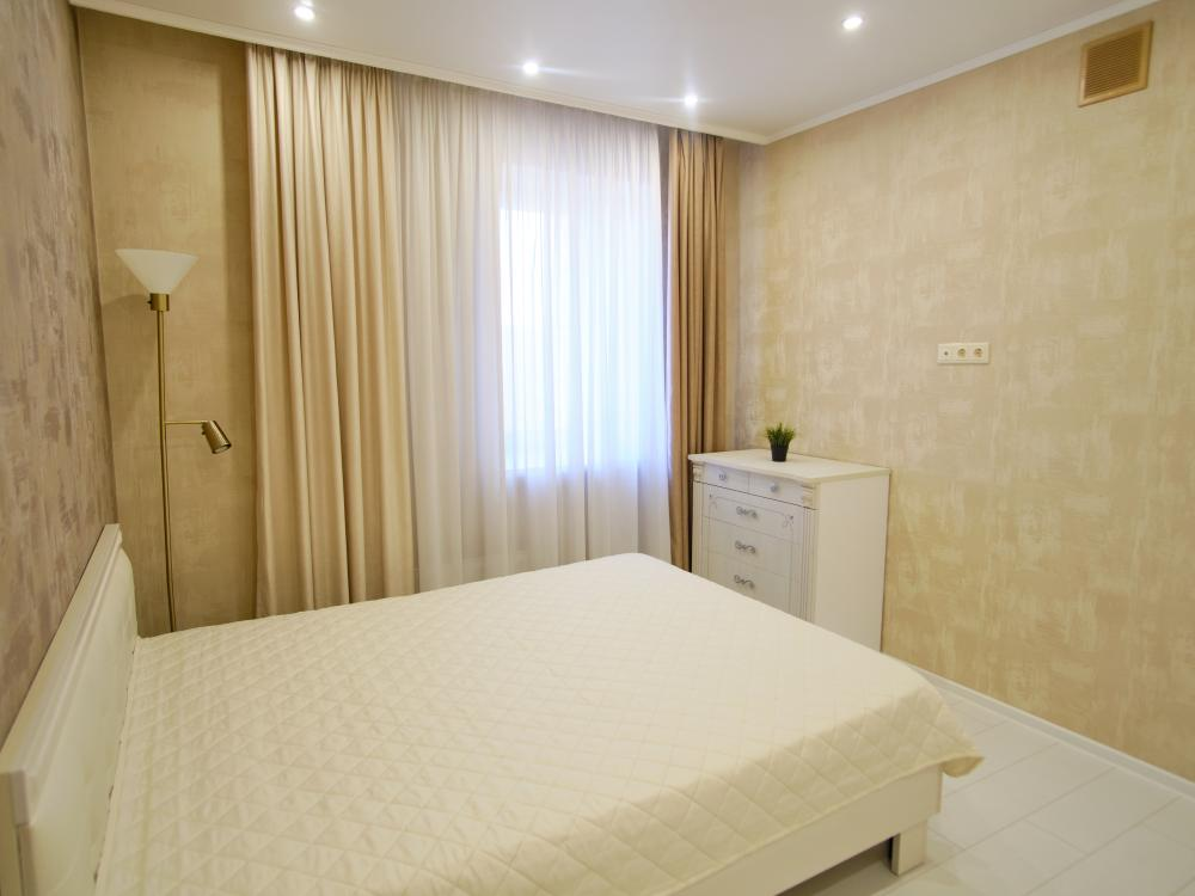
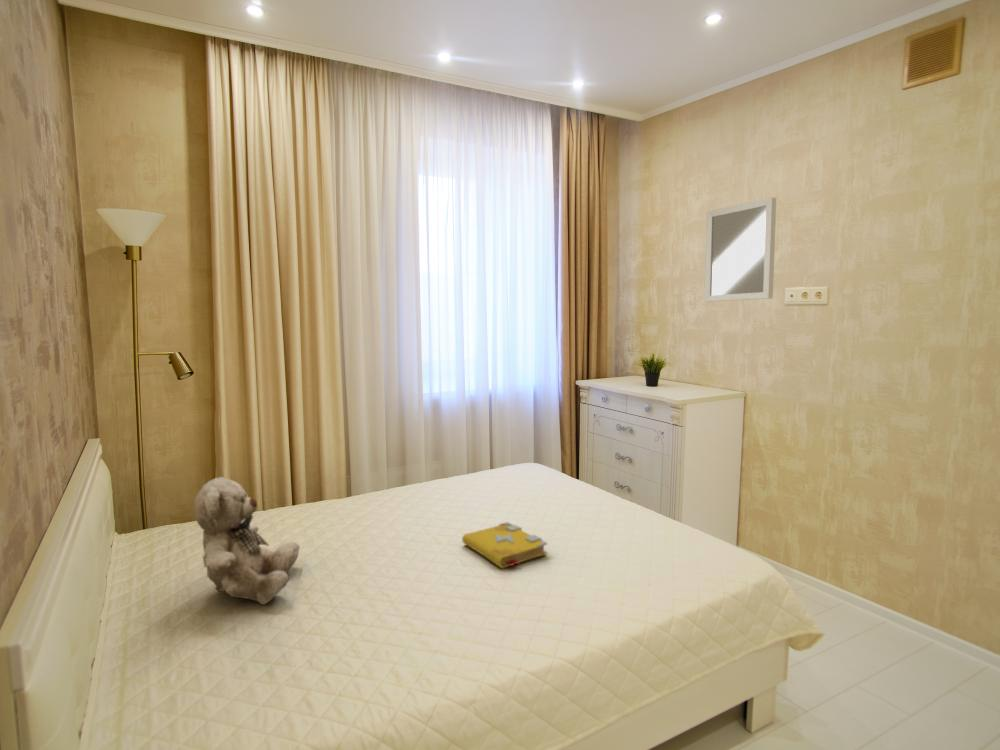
+ teddy bear (254, 531)
+ home mirror (738, 252)
+ spell book (506, 544)
